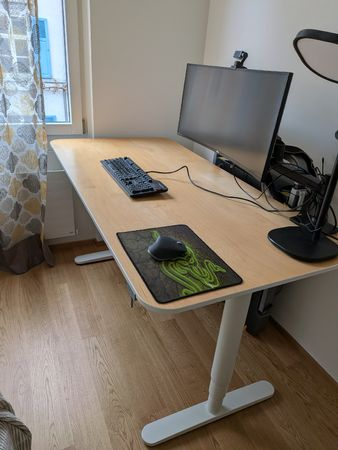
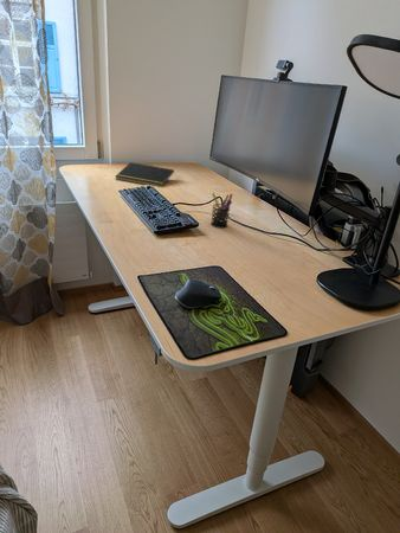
+ notepad (144, 174)
+ pen holder (222, 208)
